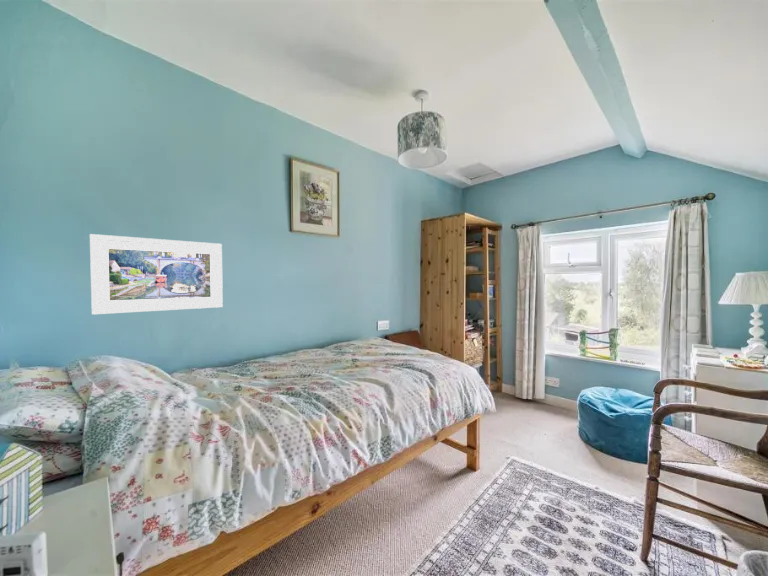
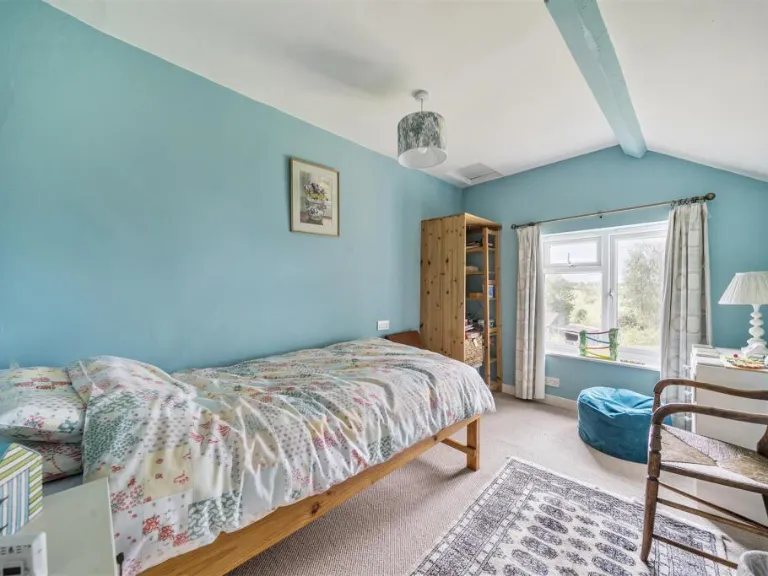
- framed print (164, 275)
